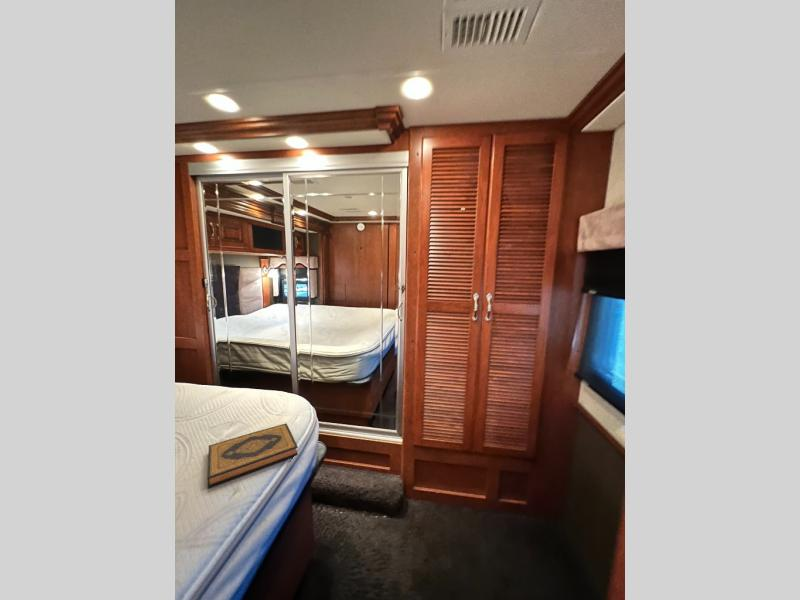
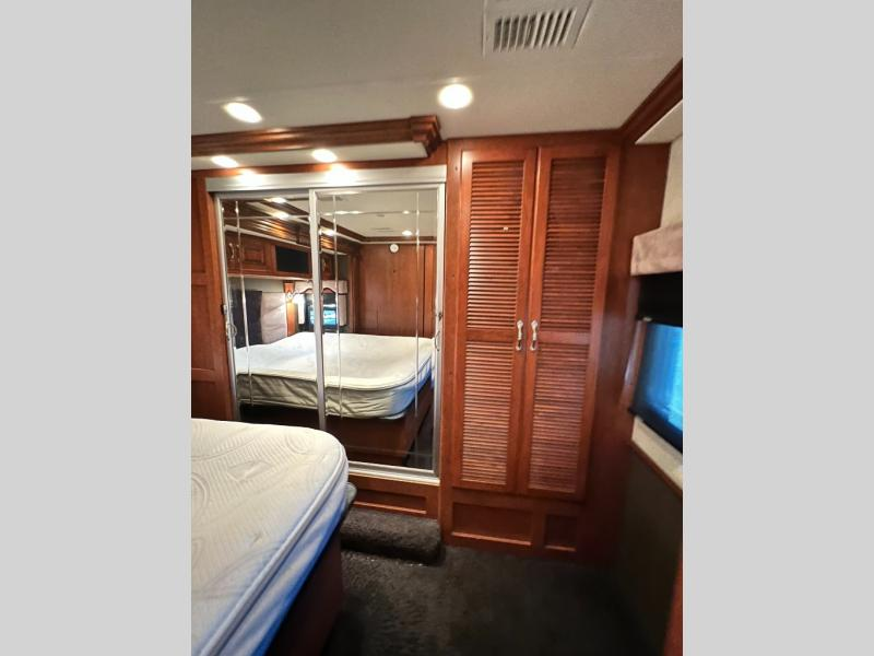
- hardback book (253, 449)
